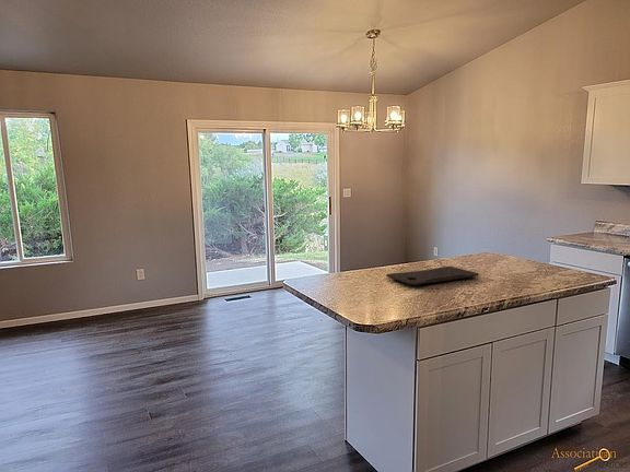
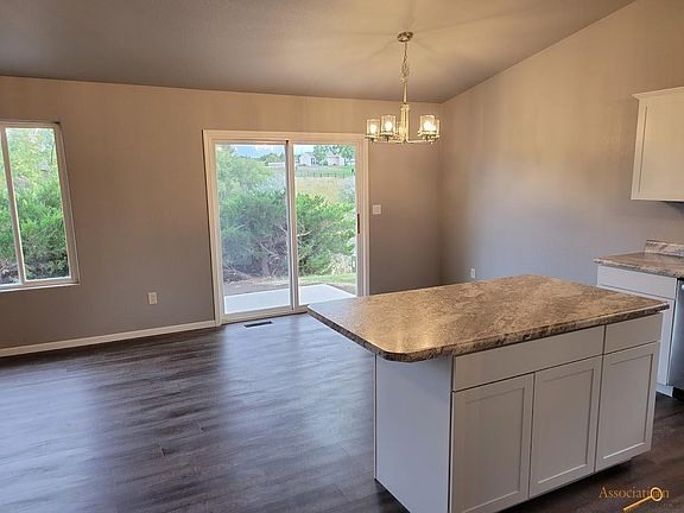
- cutting board (432, 275)
